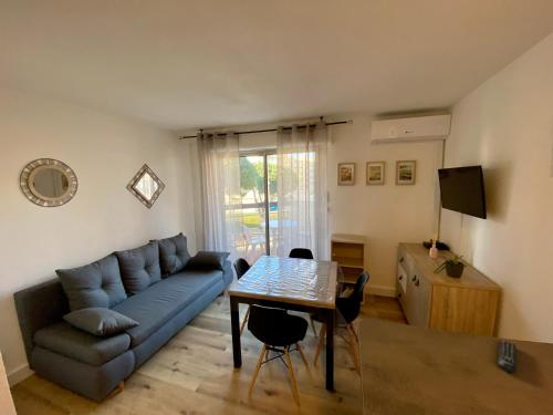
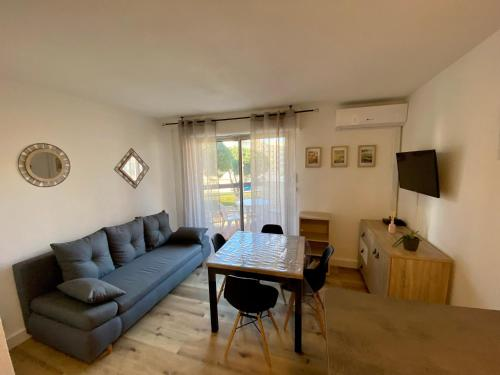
- remote control (507, 354)
